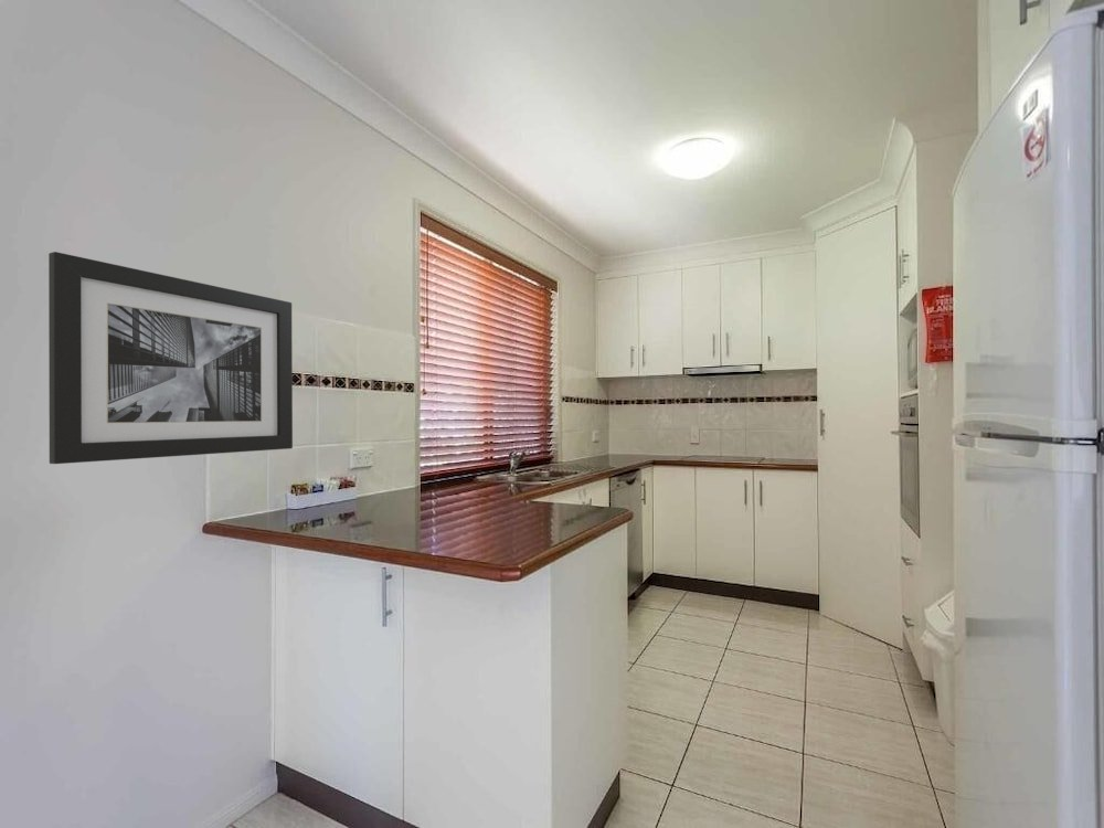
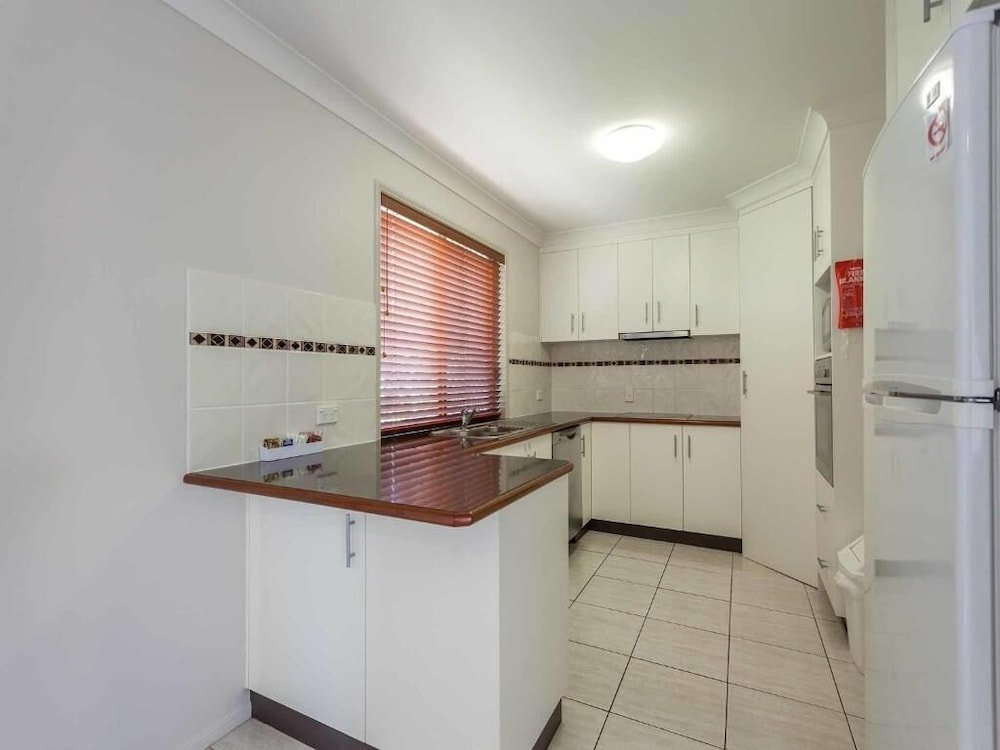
- wall art (192, 368)
